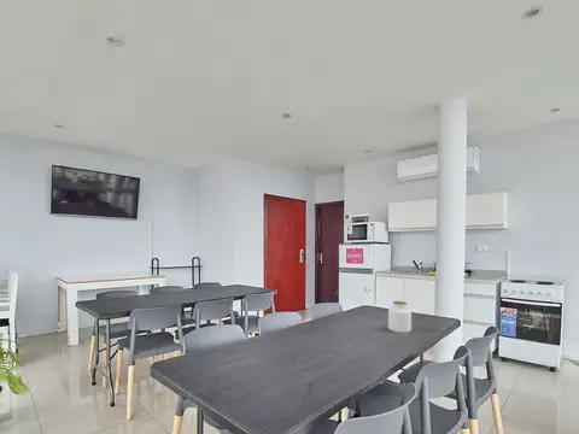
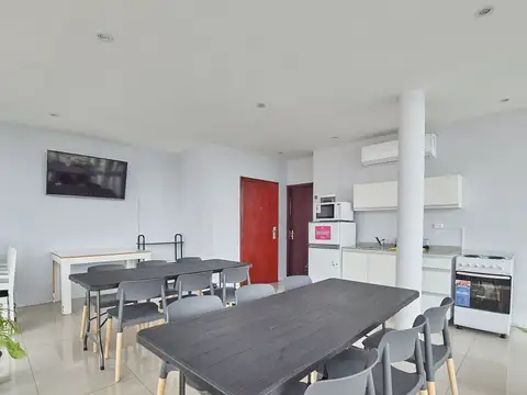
- jar (399, 316)
